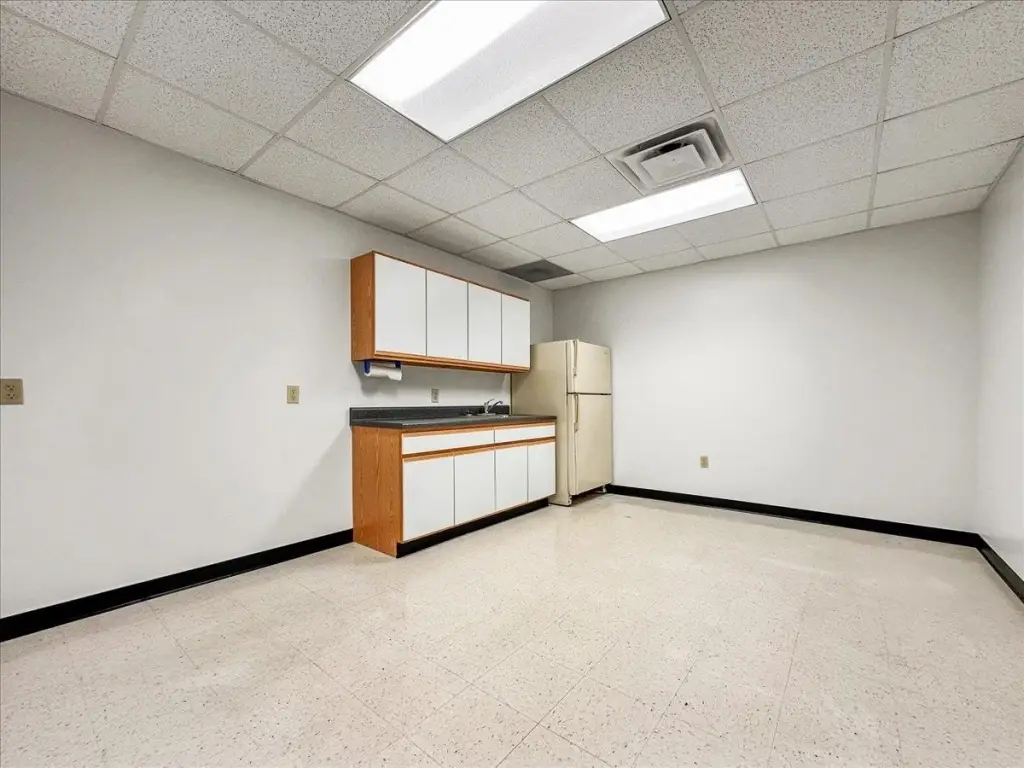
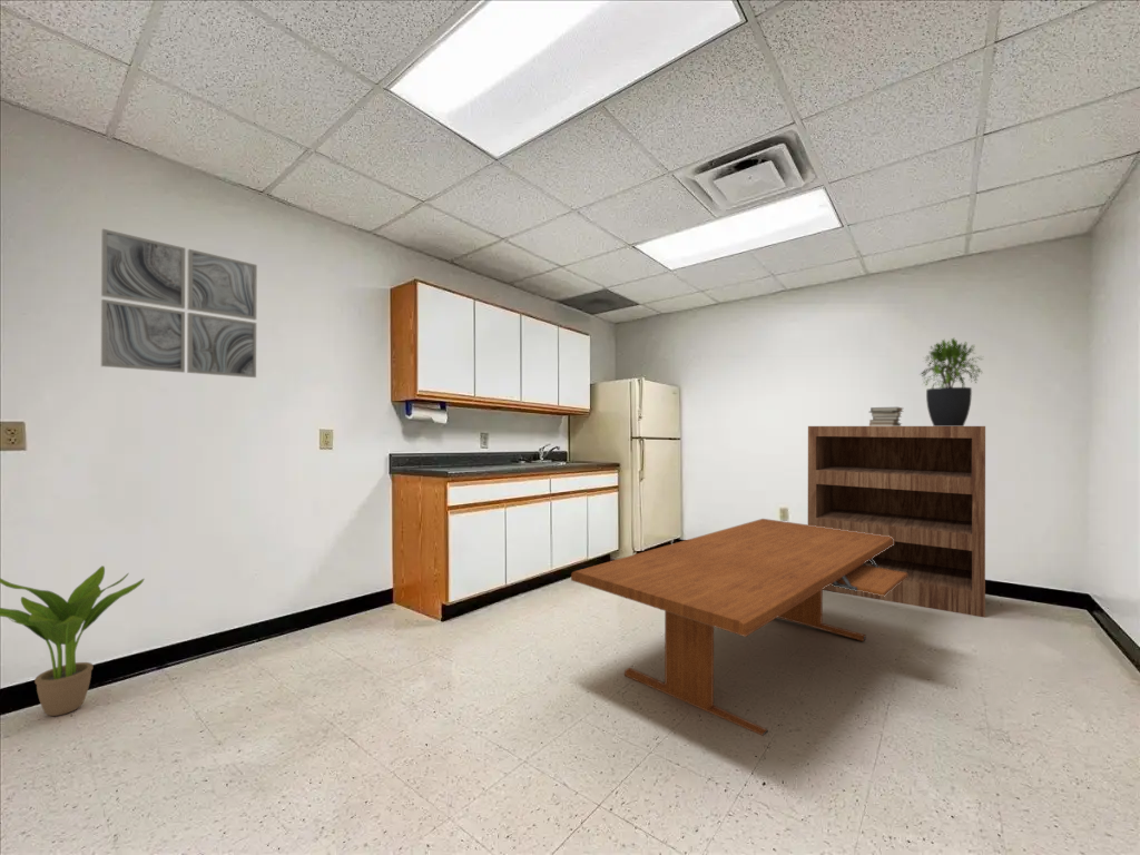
+ book stack (886, 416)
+ bookshelf (893, 508)
+ table (769, 607)
+ potted plant (952, 381)
+ potted plant (72, 636)
+ wall art (187, 308)
